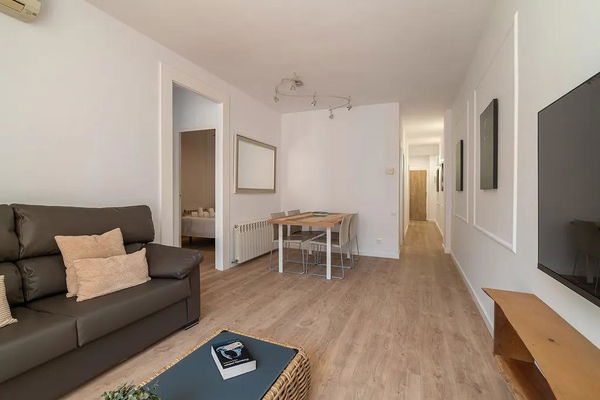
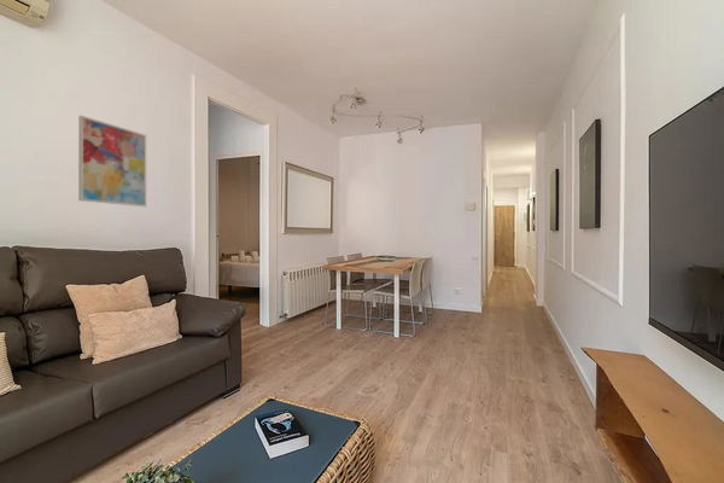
+ wall art (115, 164)
